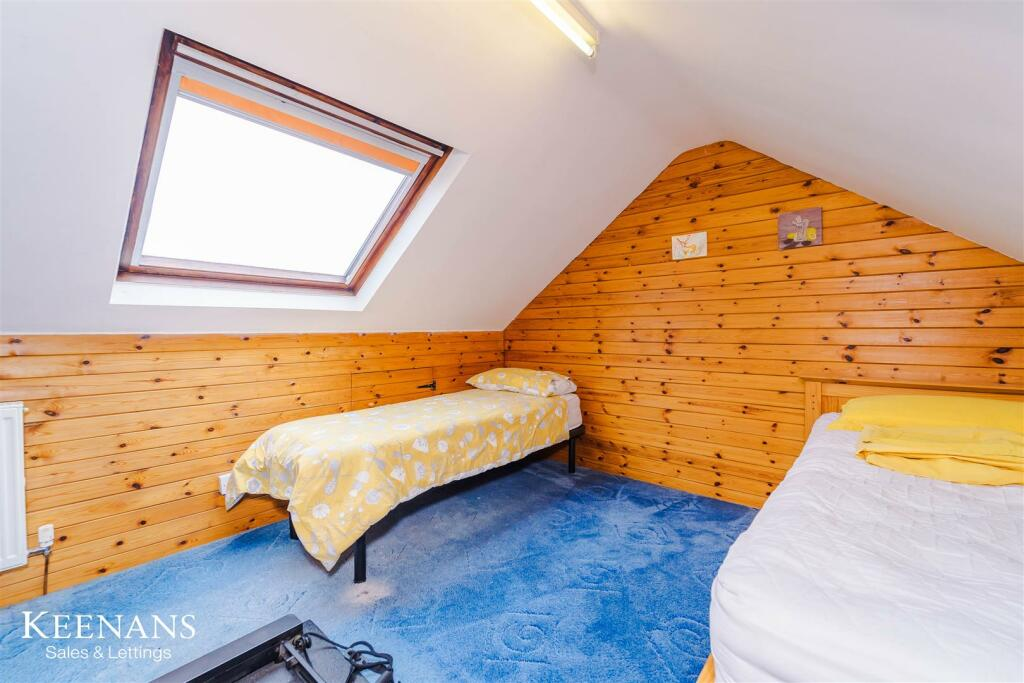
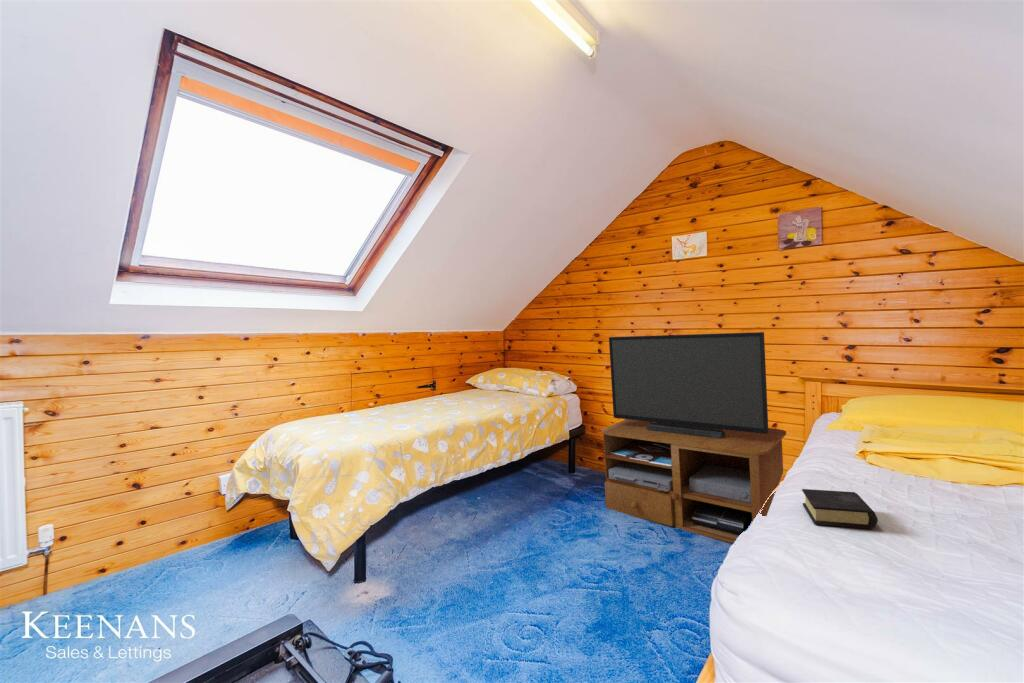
+ tv stand (685, 425)
+ book (838, 507)
